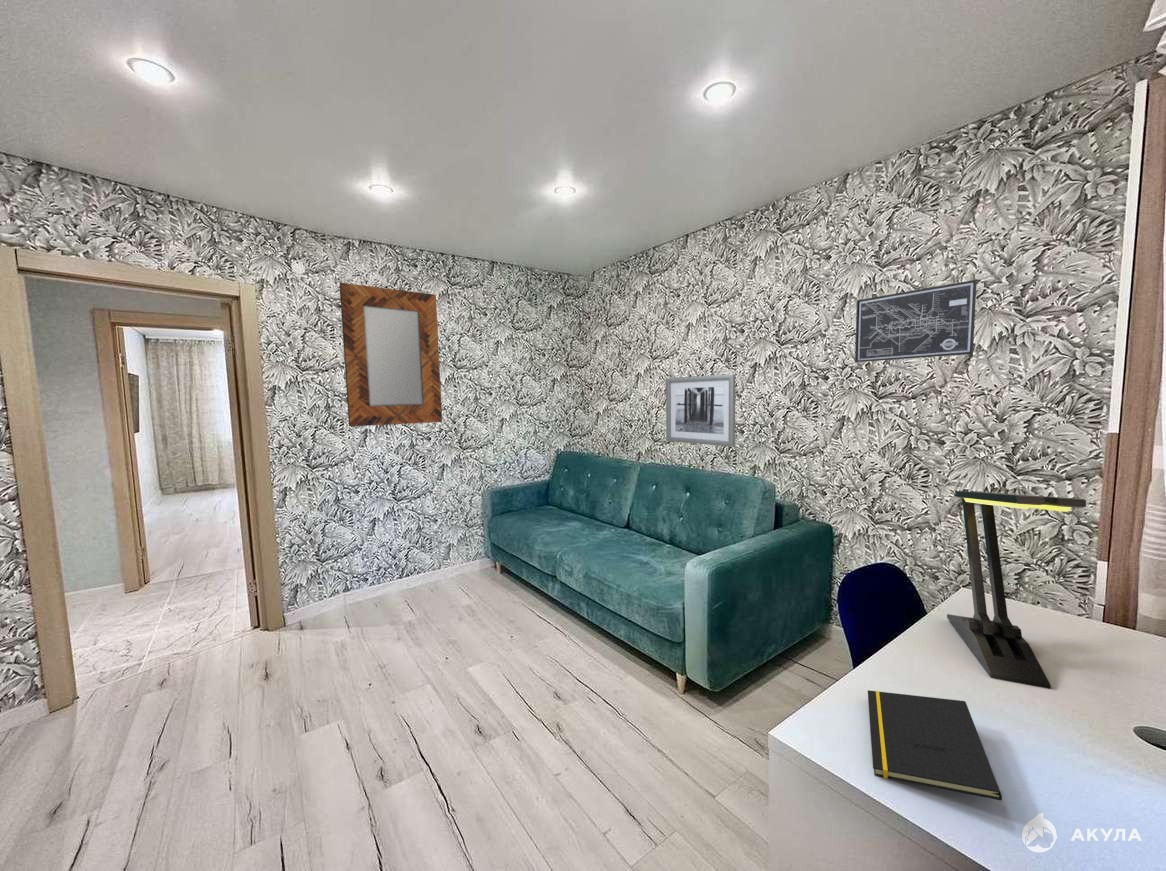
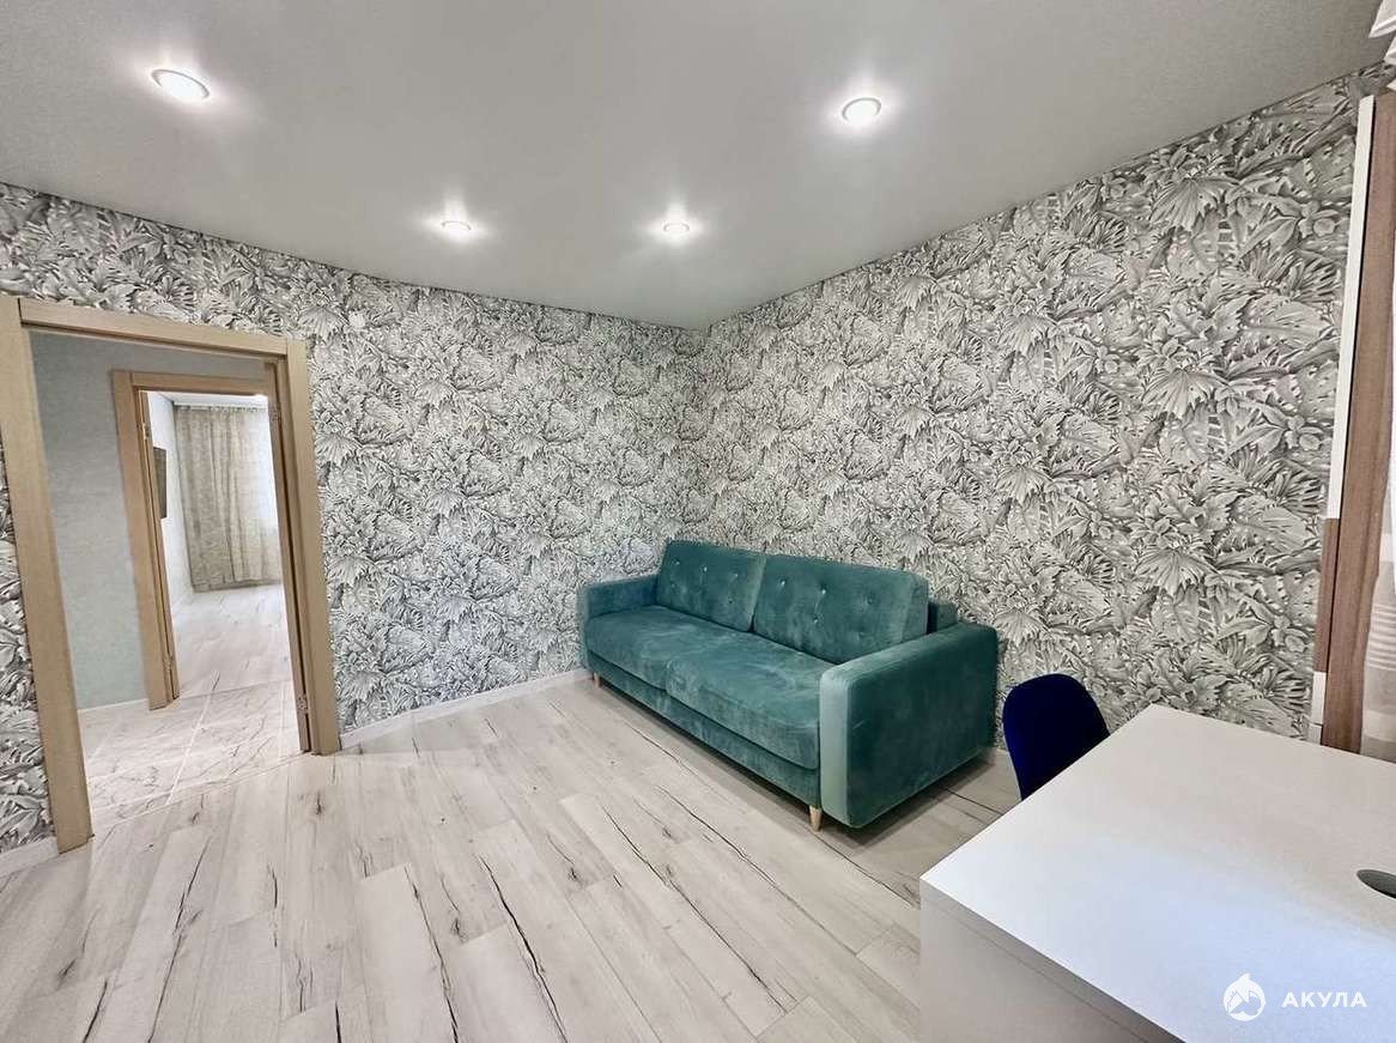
- wall art (910, 324)
- wall art (698, 410)
- home mirror (394, 357)
- desk lamp (1001, 569)
- notepad (923, 735)
